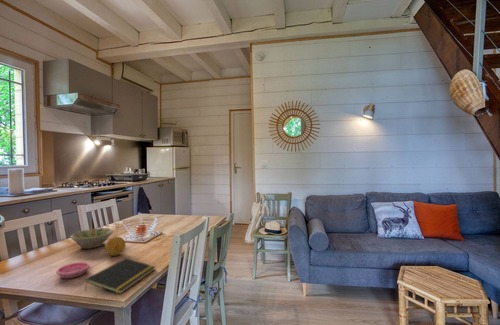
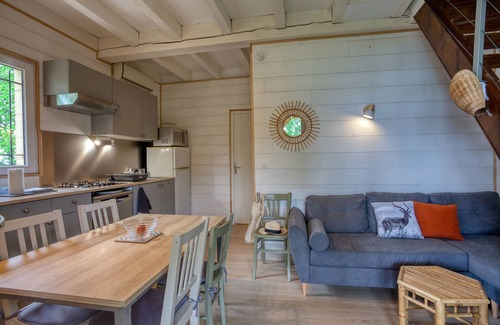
- notepad (123, 273)
- bowl (92, 239)
- fruit (115, 246)
- saucer (73, 270)
